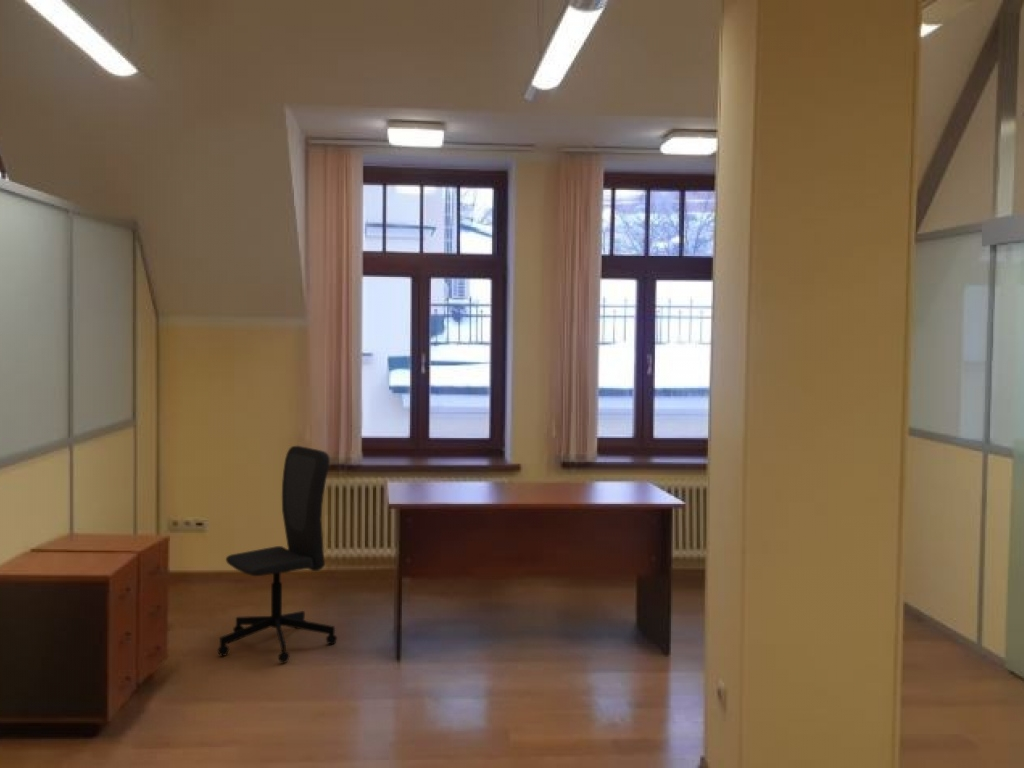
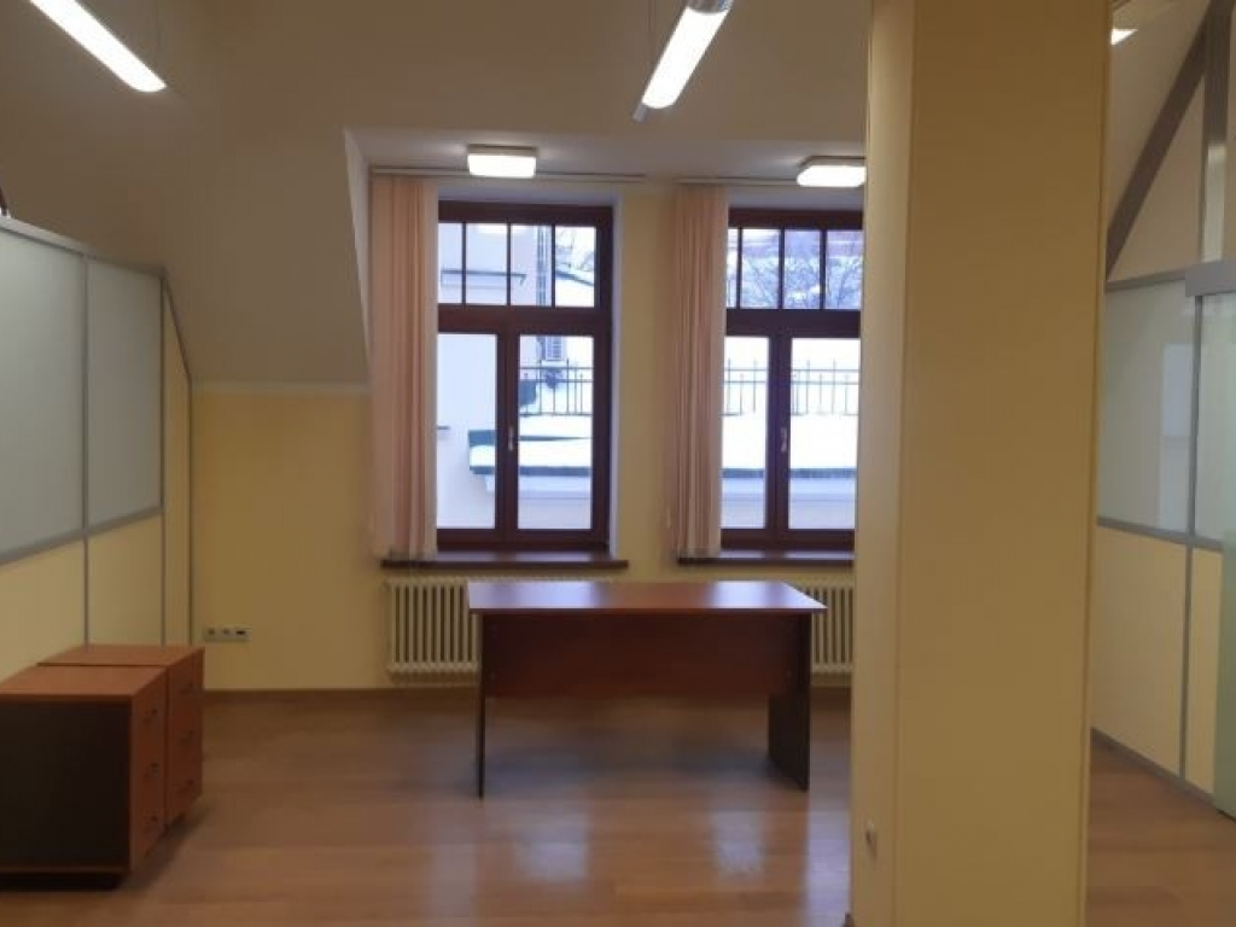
- office chair (272, 548)
